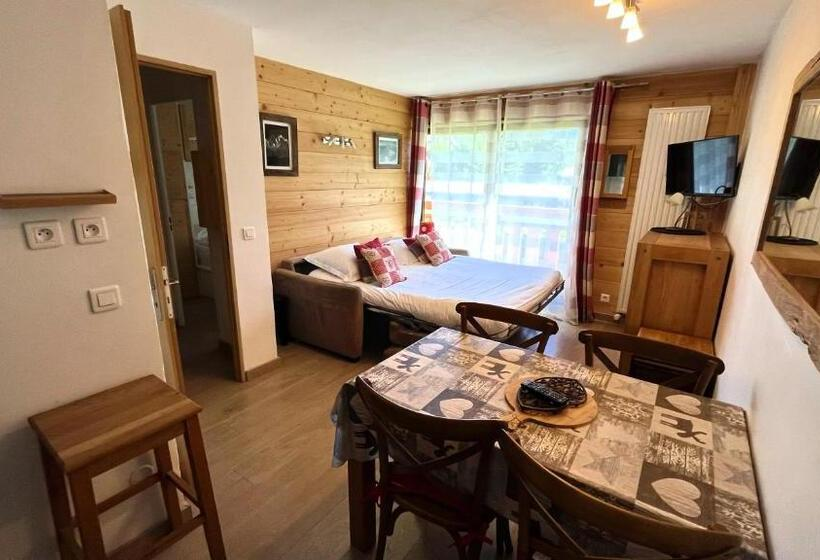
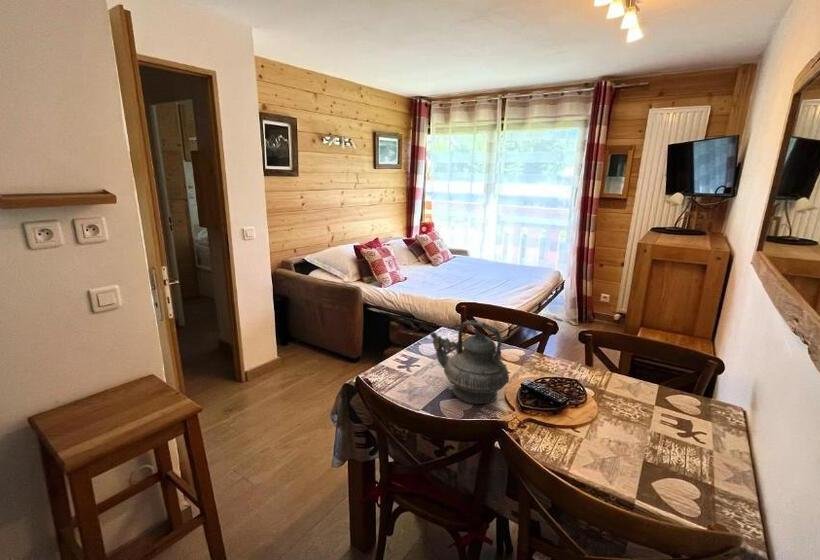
+ teapot (467, 354)
